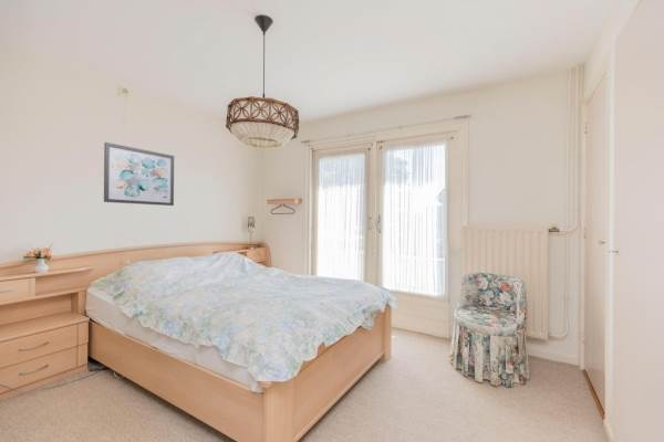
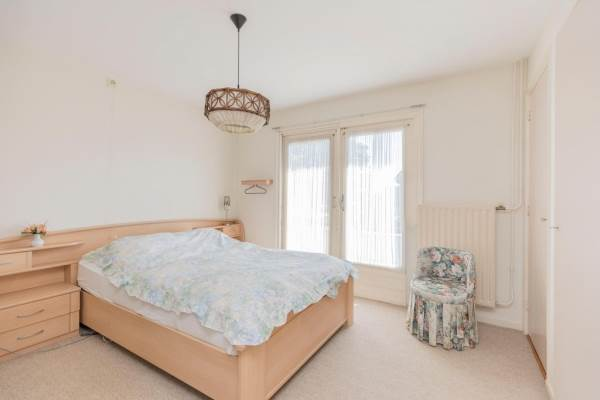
- wall art (142, 177)
